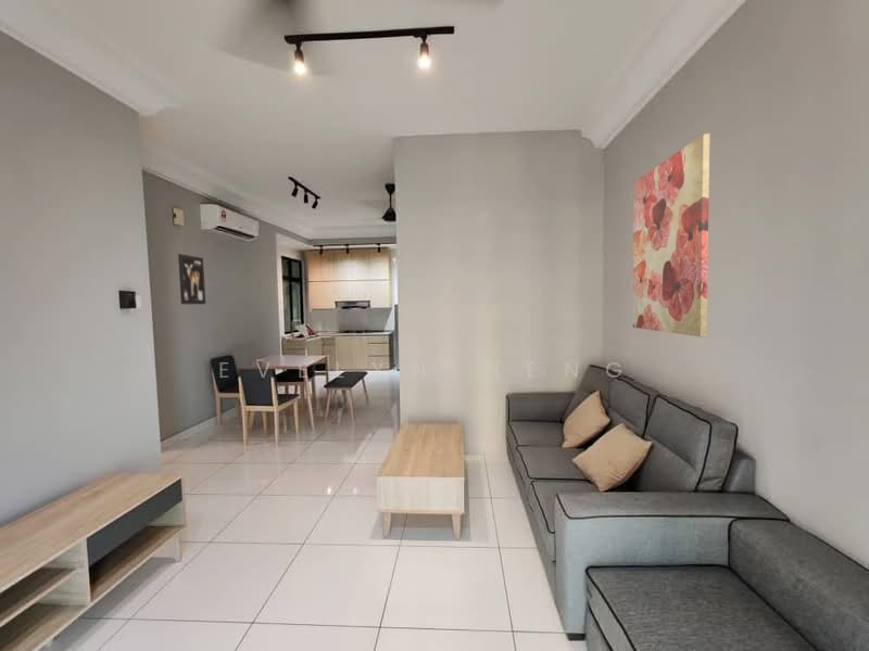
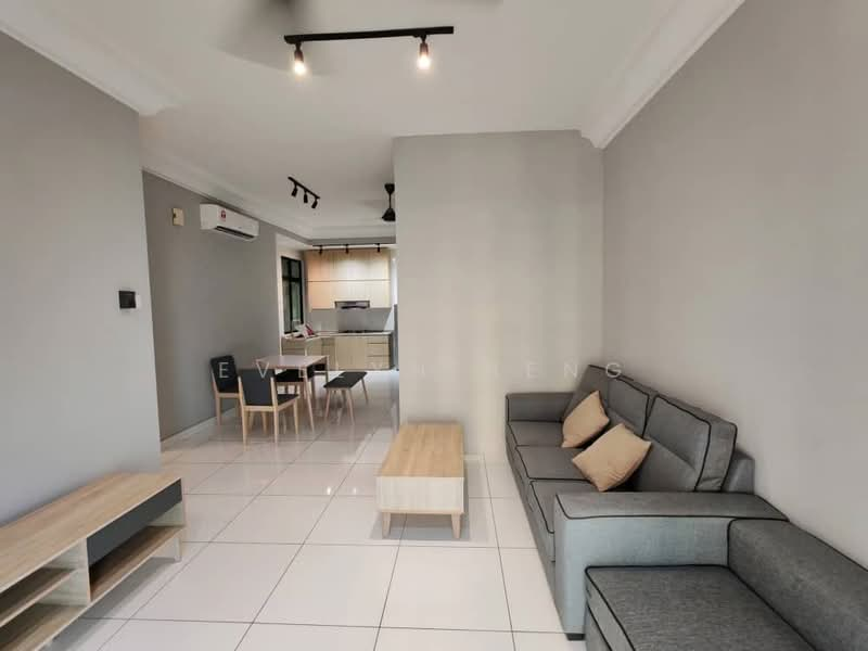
- wall art (192, 280)
- wall art (664, 247)
